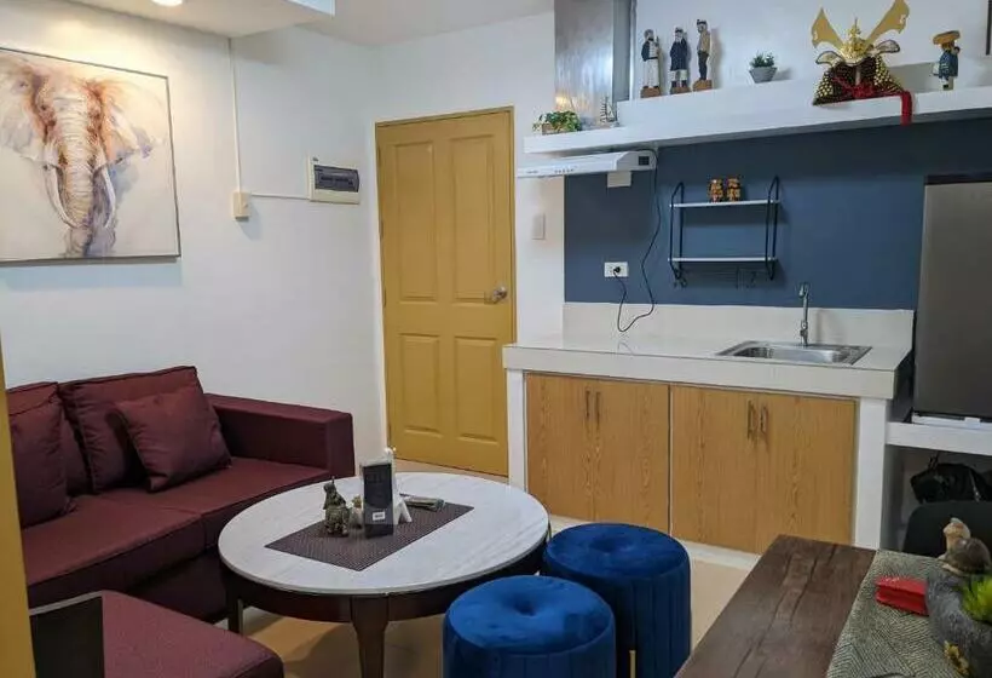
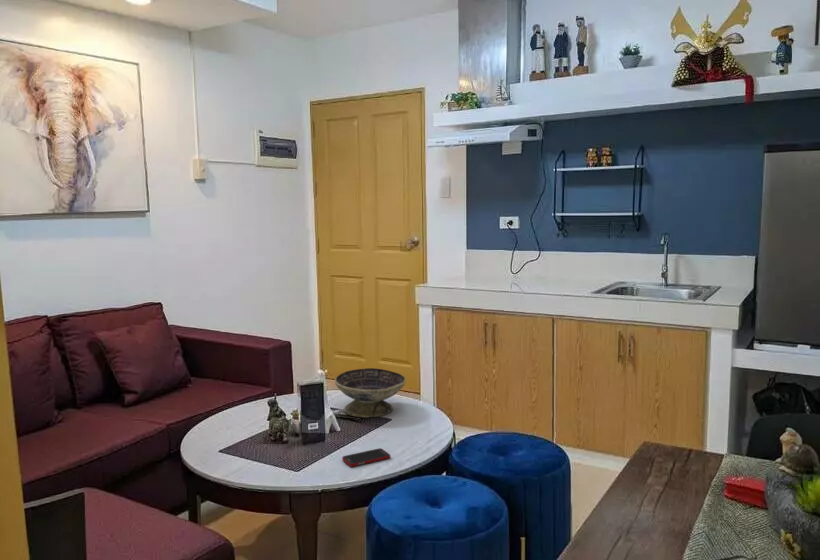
+ decorative bowl (371, 393)
+ cell phone (366, 457)
